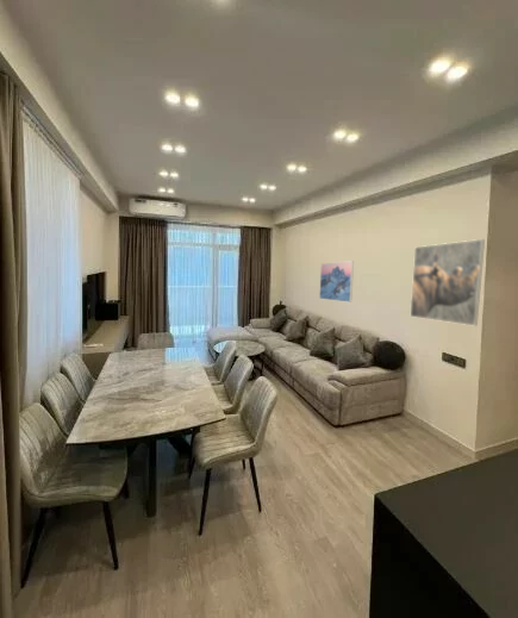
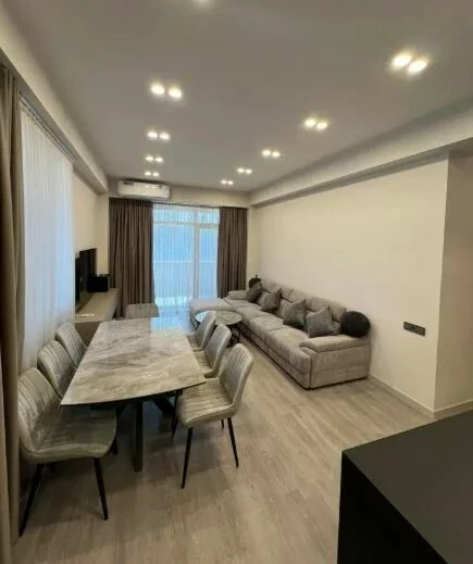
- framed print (335, 281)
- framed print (443, 282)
